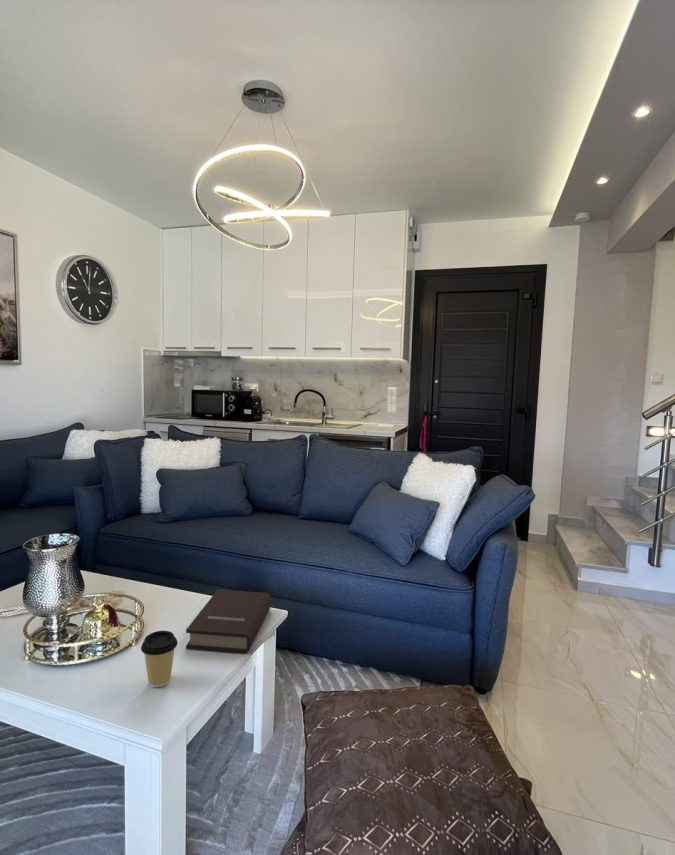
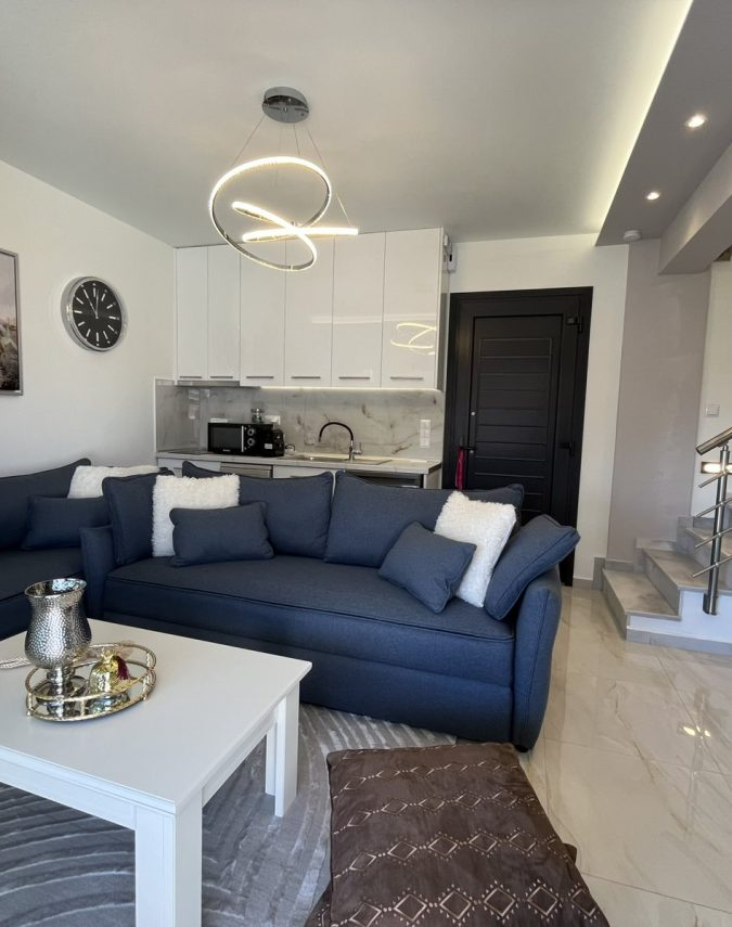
- book (232, 618)
- coffee cup (159, 659)
